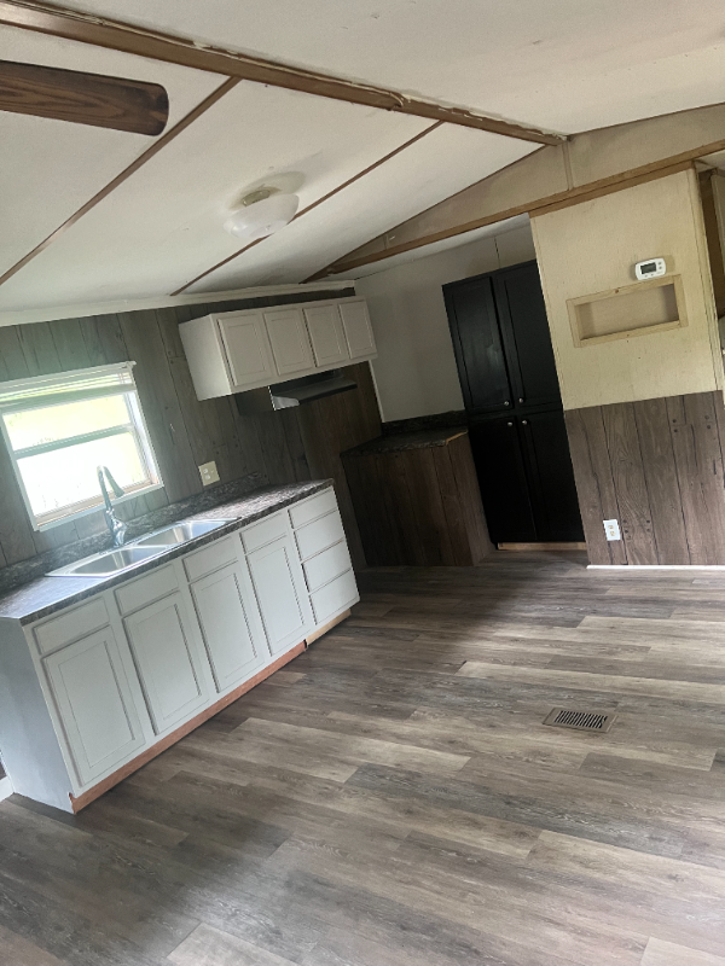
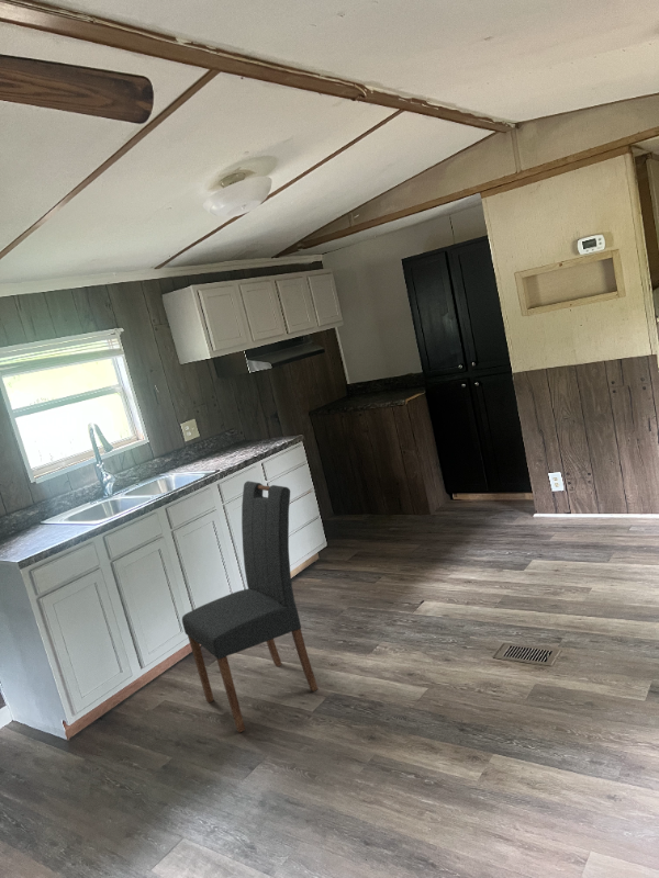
+ dining chair (245, 597)
